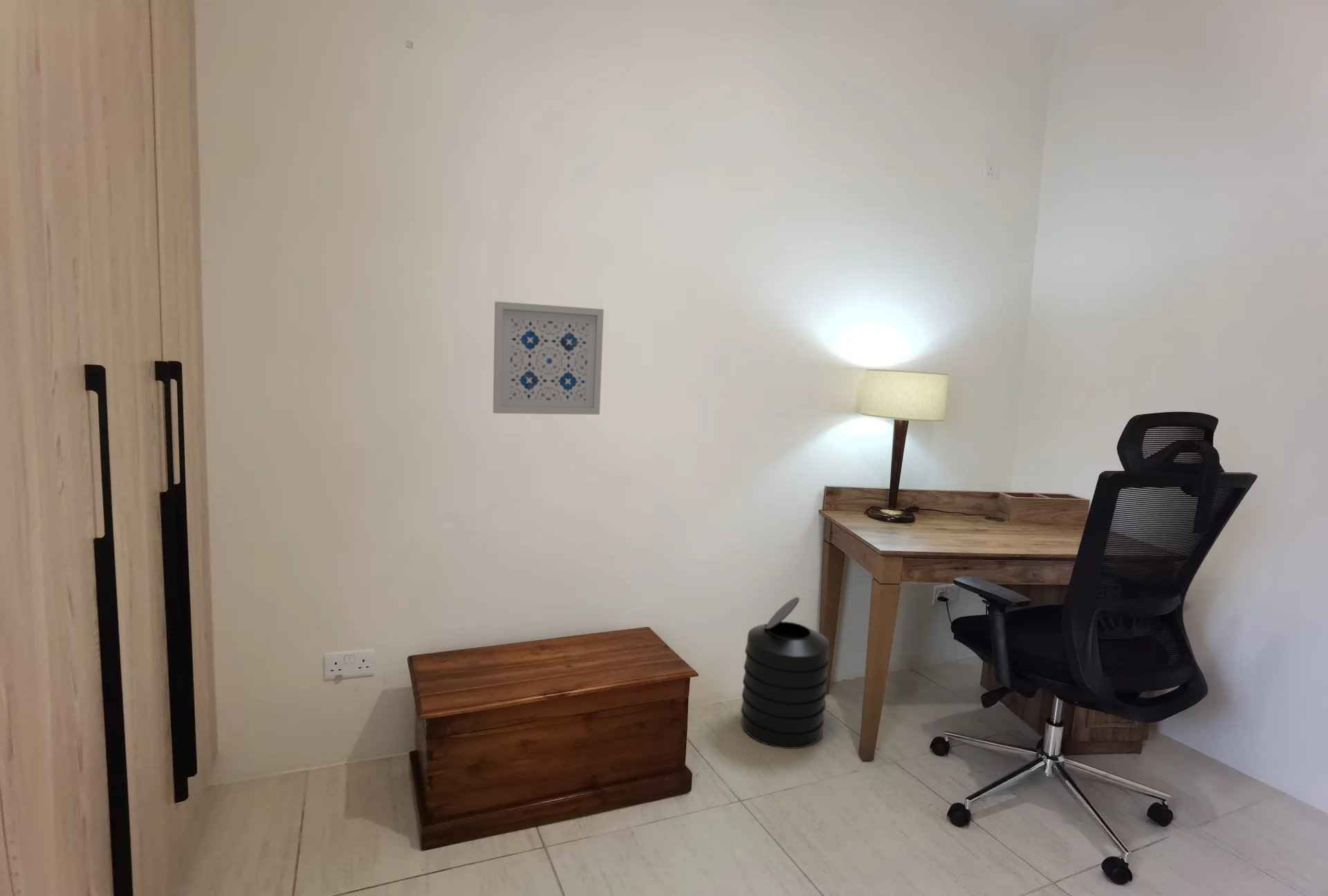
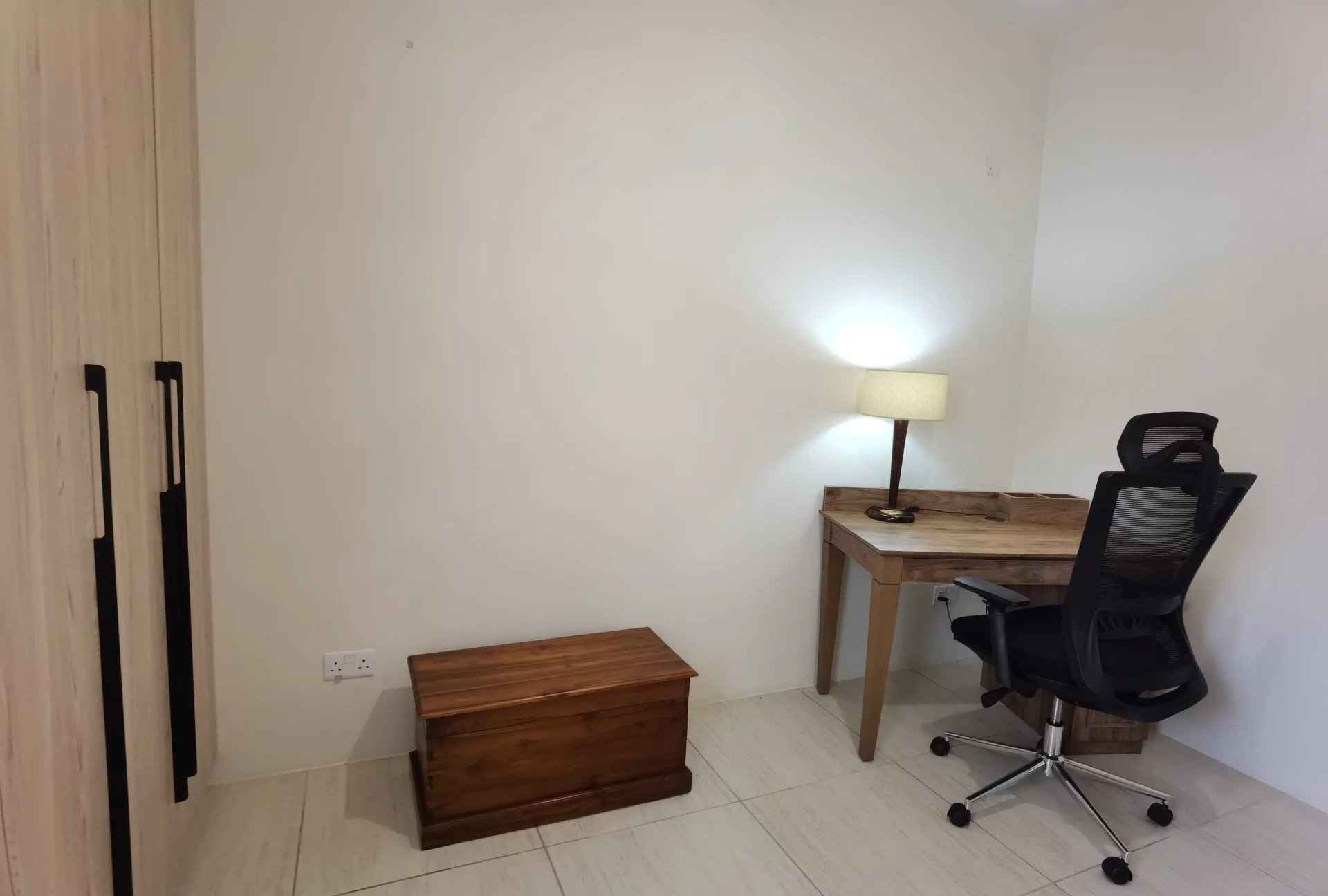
- trash can (786, 663)
- wall art (548, 360)
